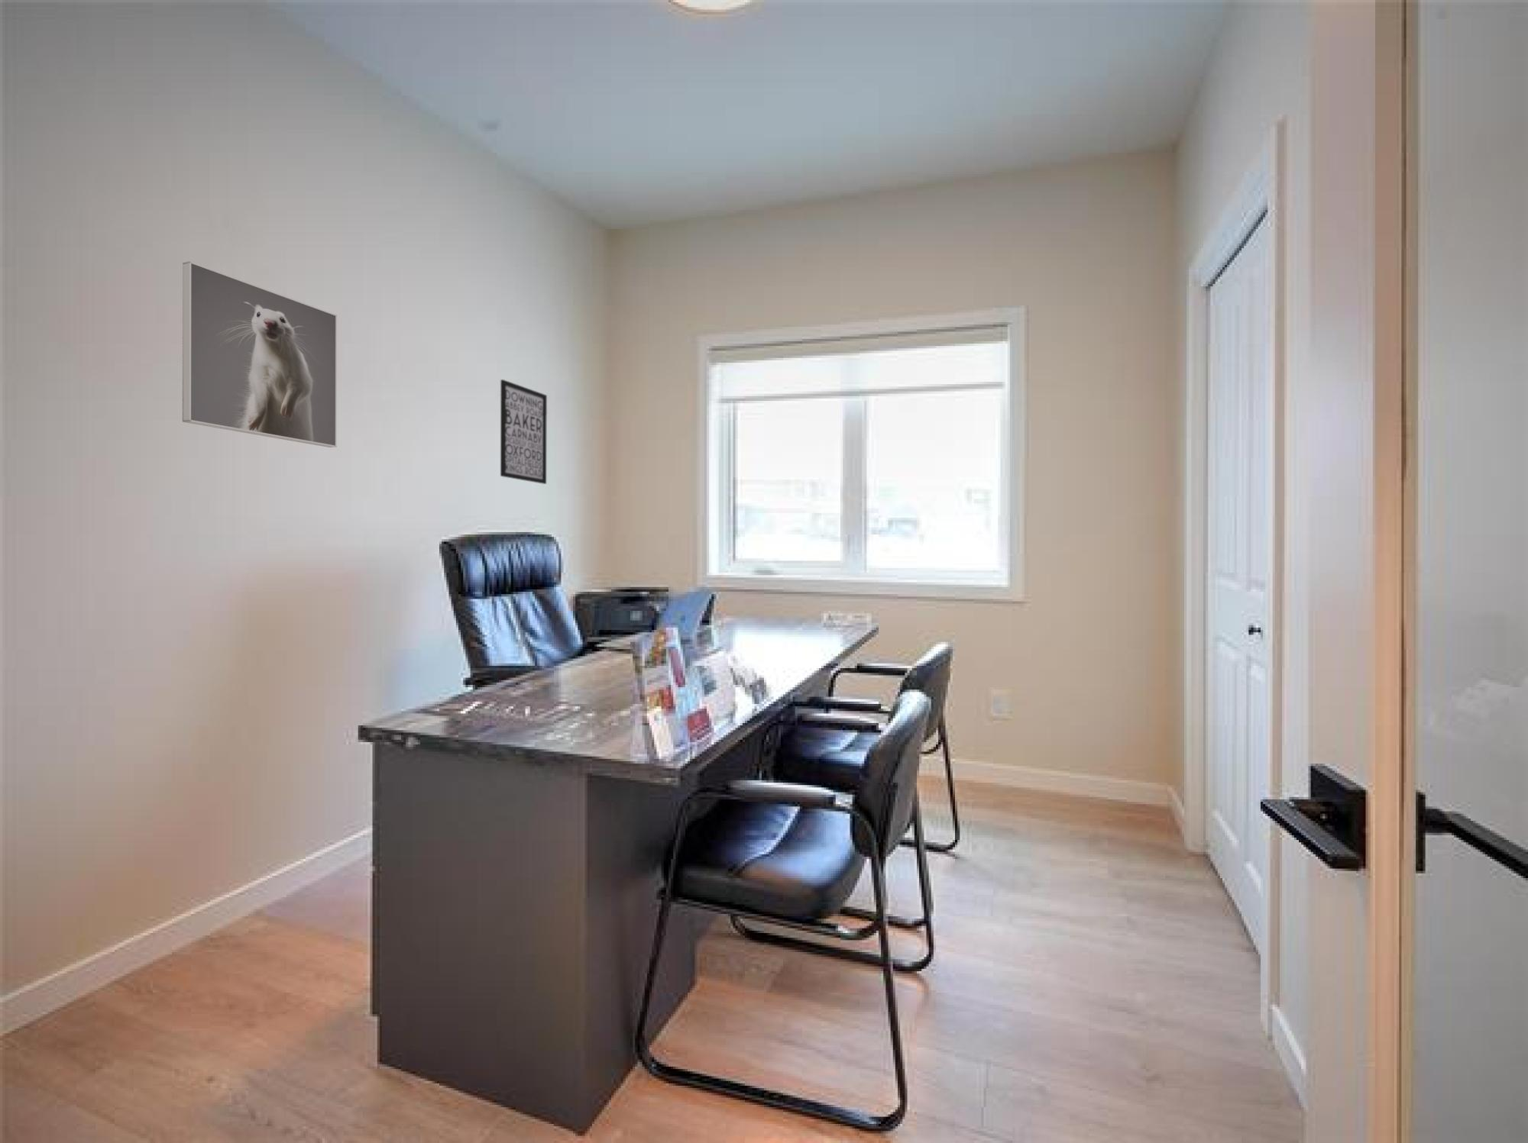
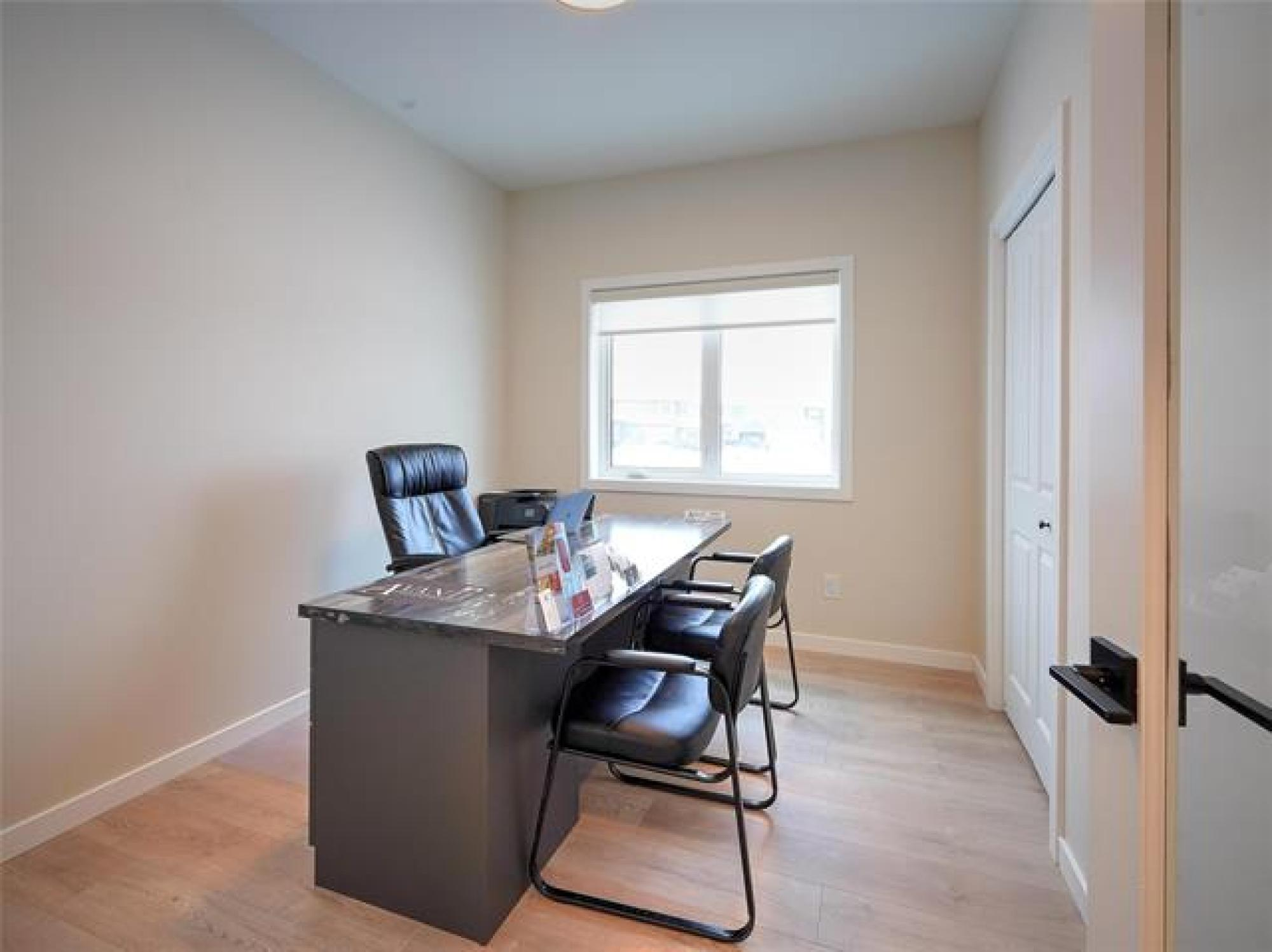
- wall art (524, 433)
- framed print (267, 364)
